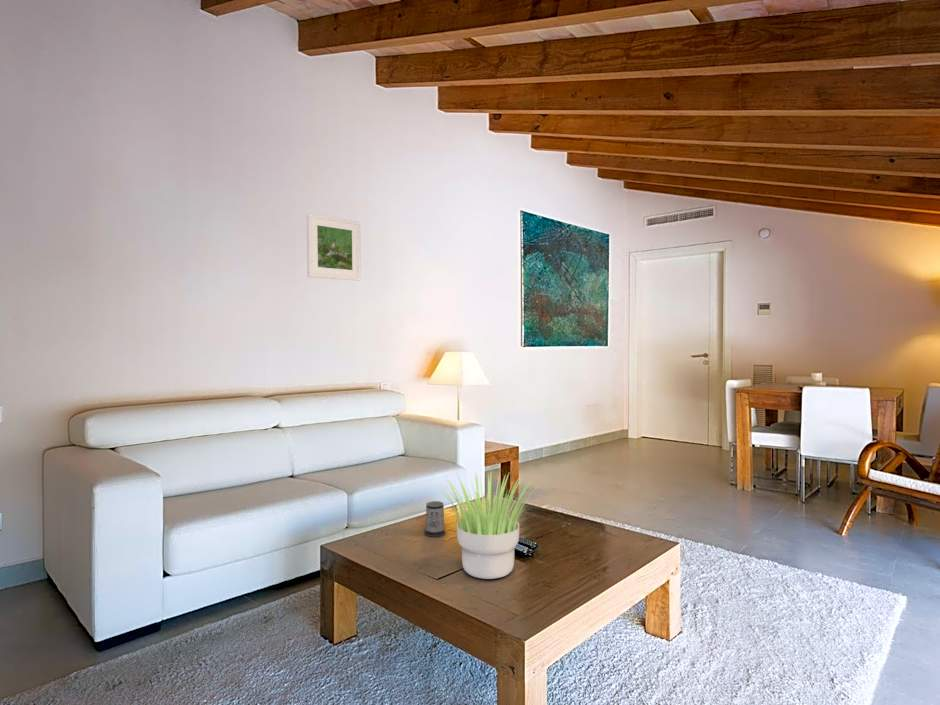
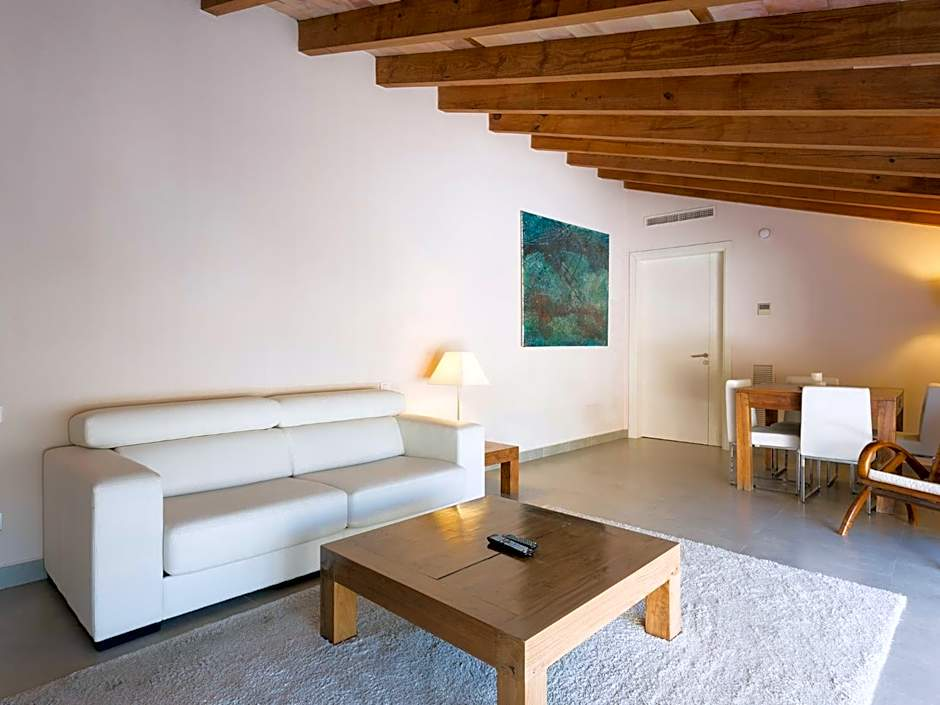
- potted plant (487, 527)
- mug (435, 516)
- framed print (334, 248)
